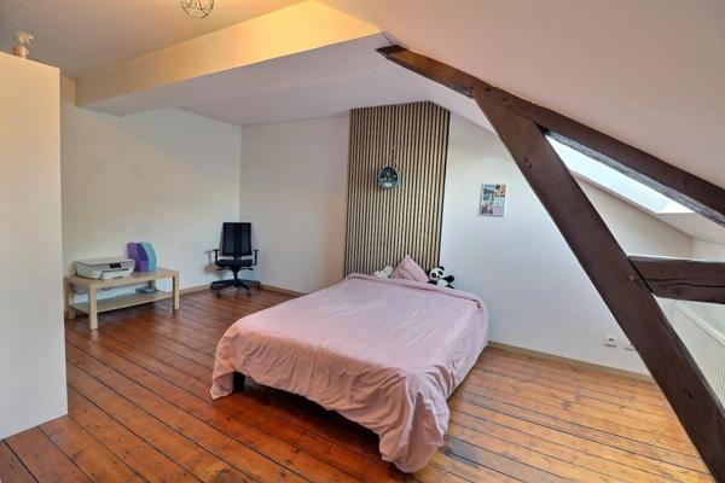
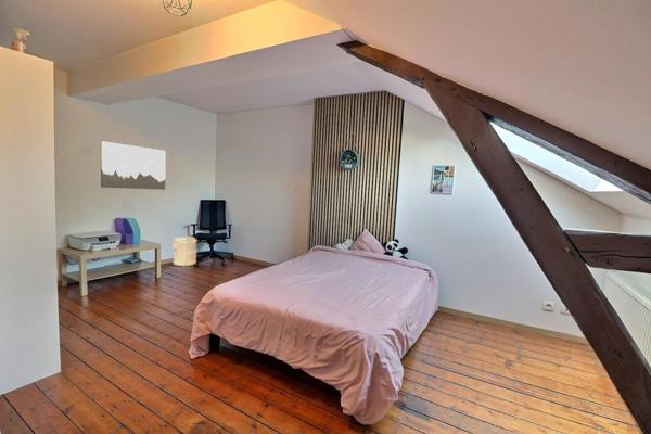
+ wall art (136, 167)
+ laundry hamper (183, 250)
